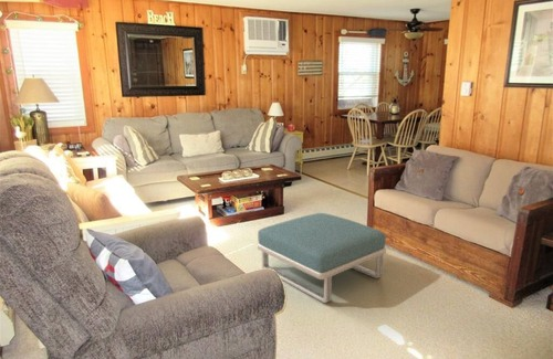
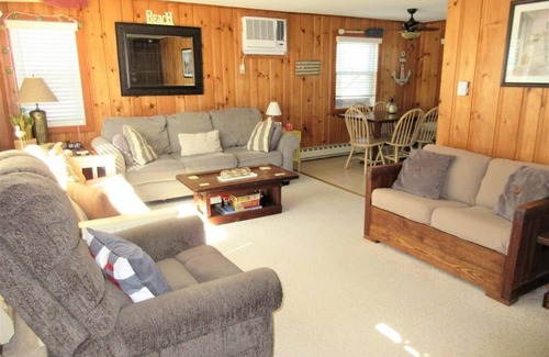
- footstool (320, 250)
